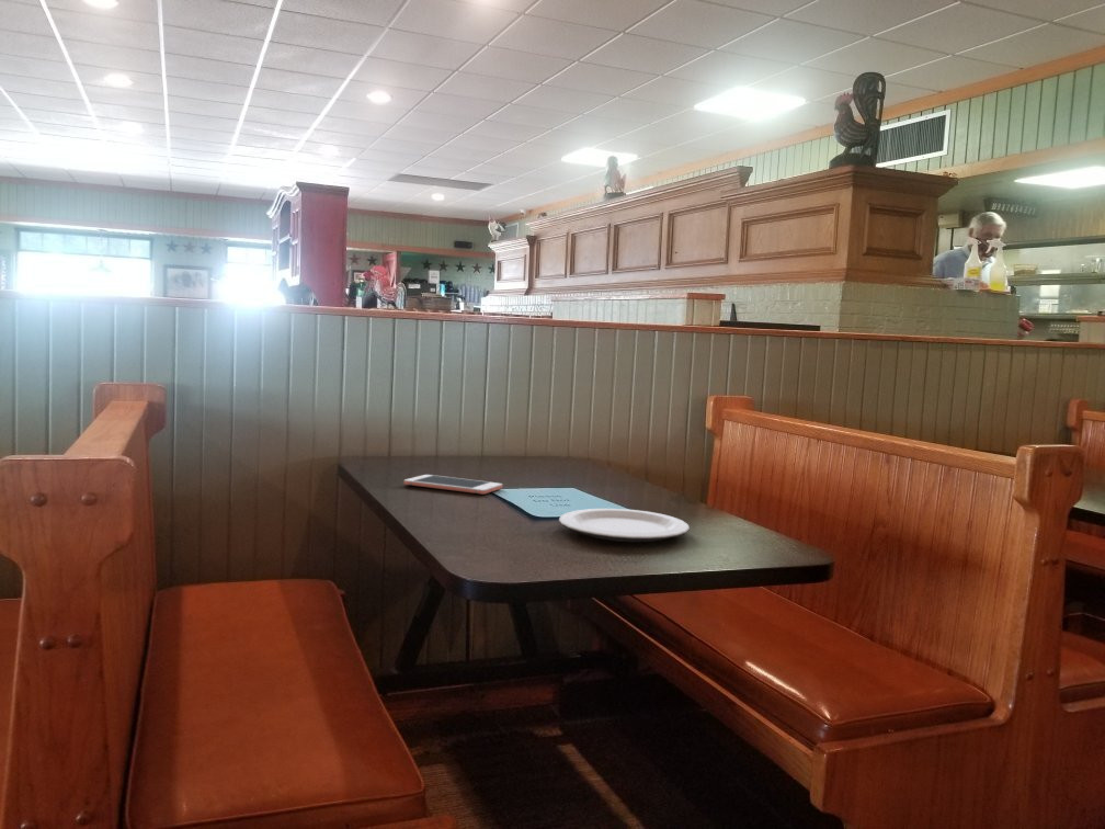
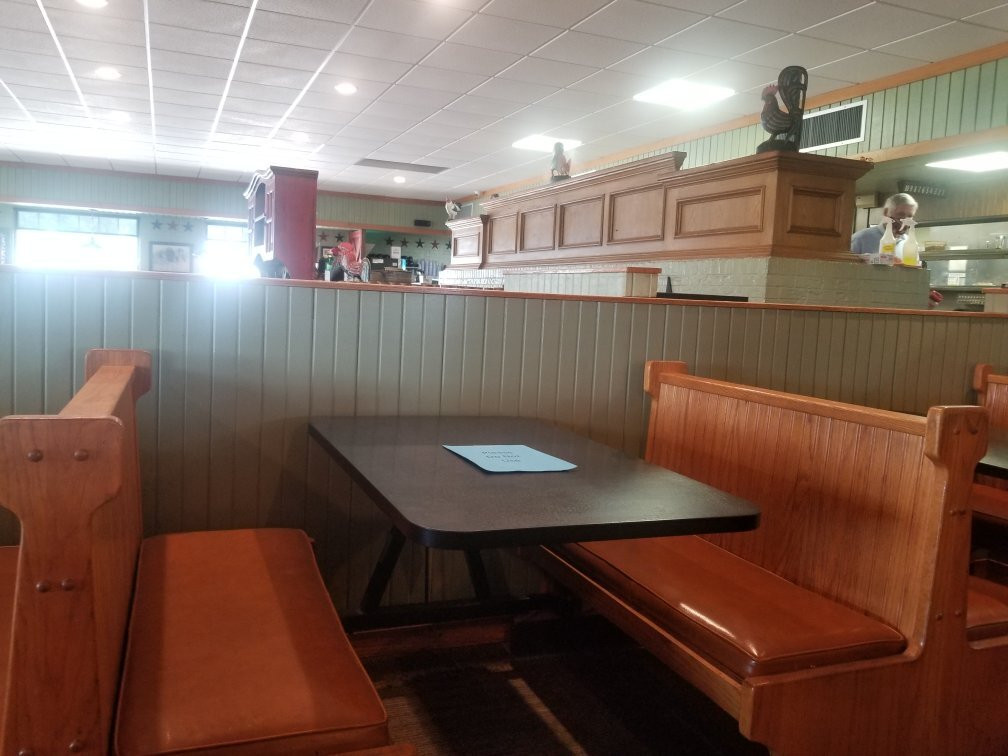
- plate (623, 525)
- cell phone (453, 484)
